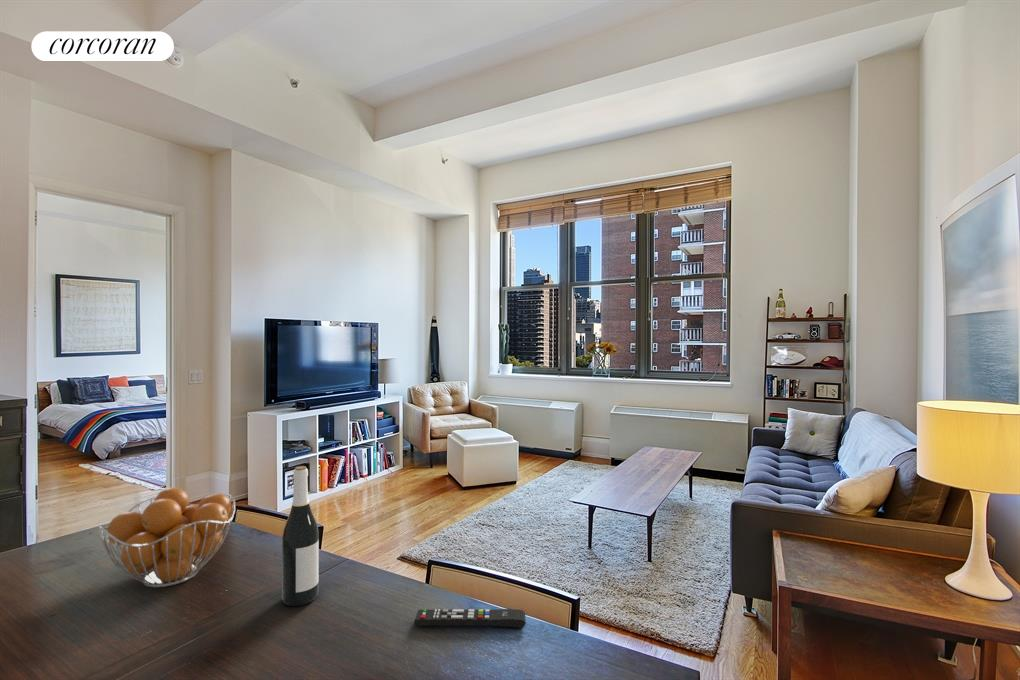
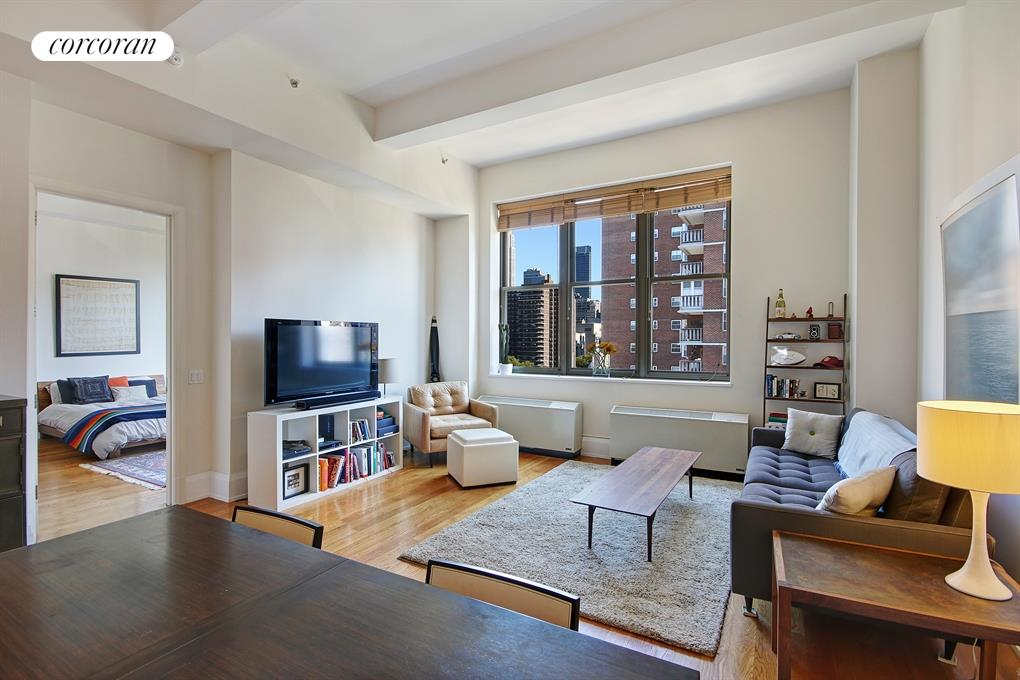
- remote control (470, 617)
- wine bottle (300, 532)
- fruit basket (171, 534)
